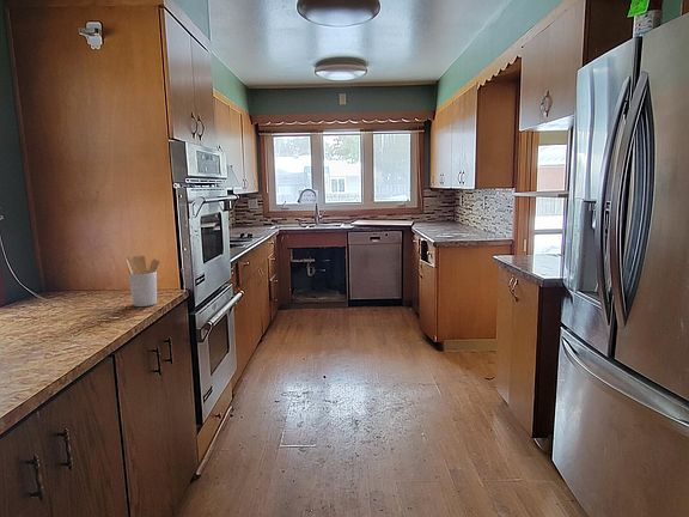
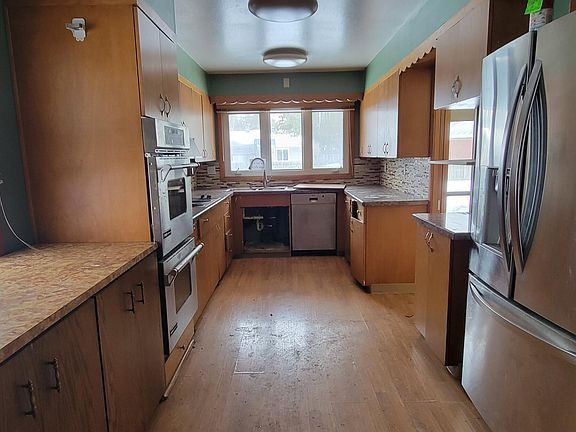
- utensil holder (140, 279)
